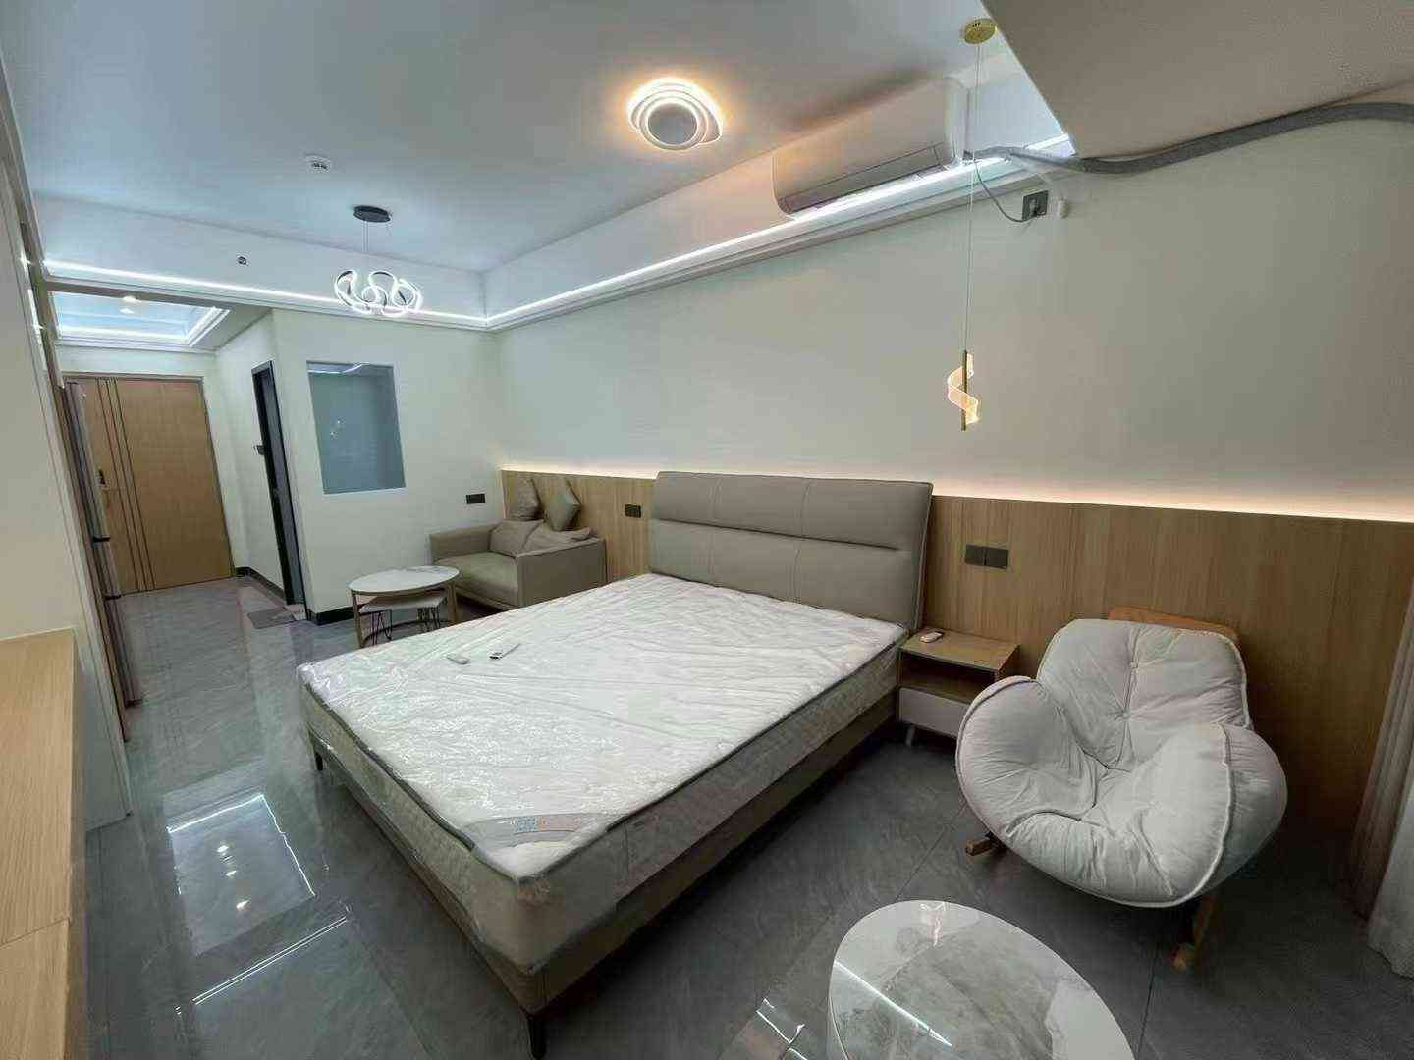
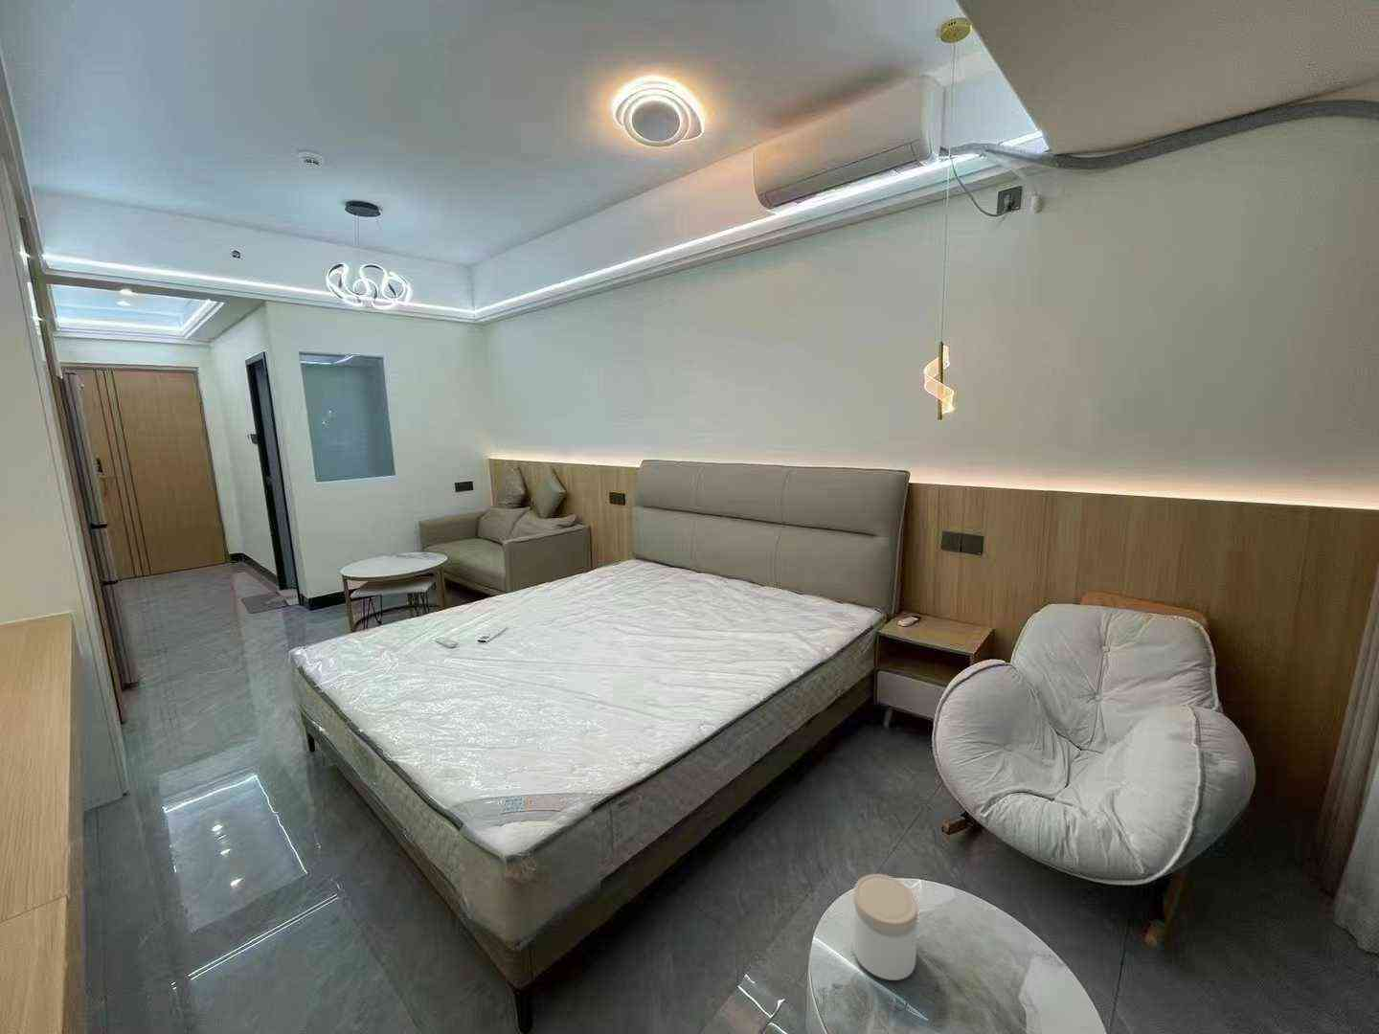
+ jar (884, 925)
